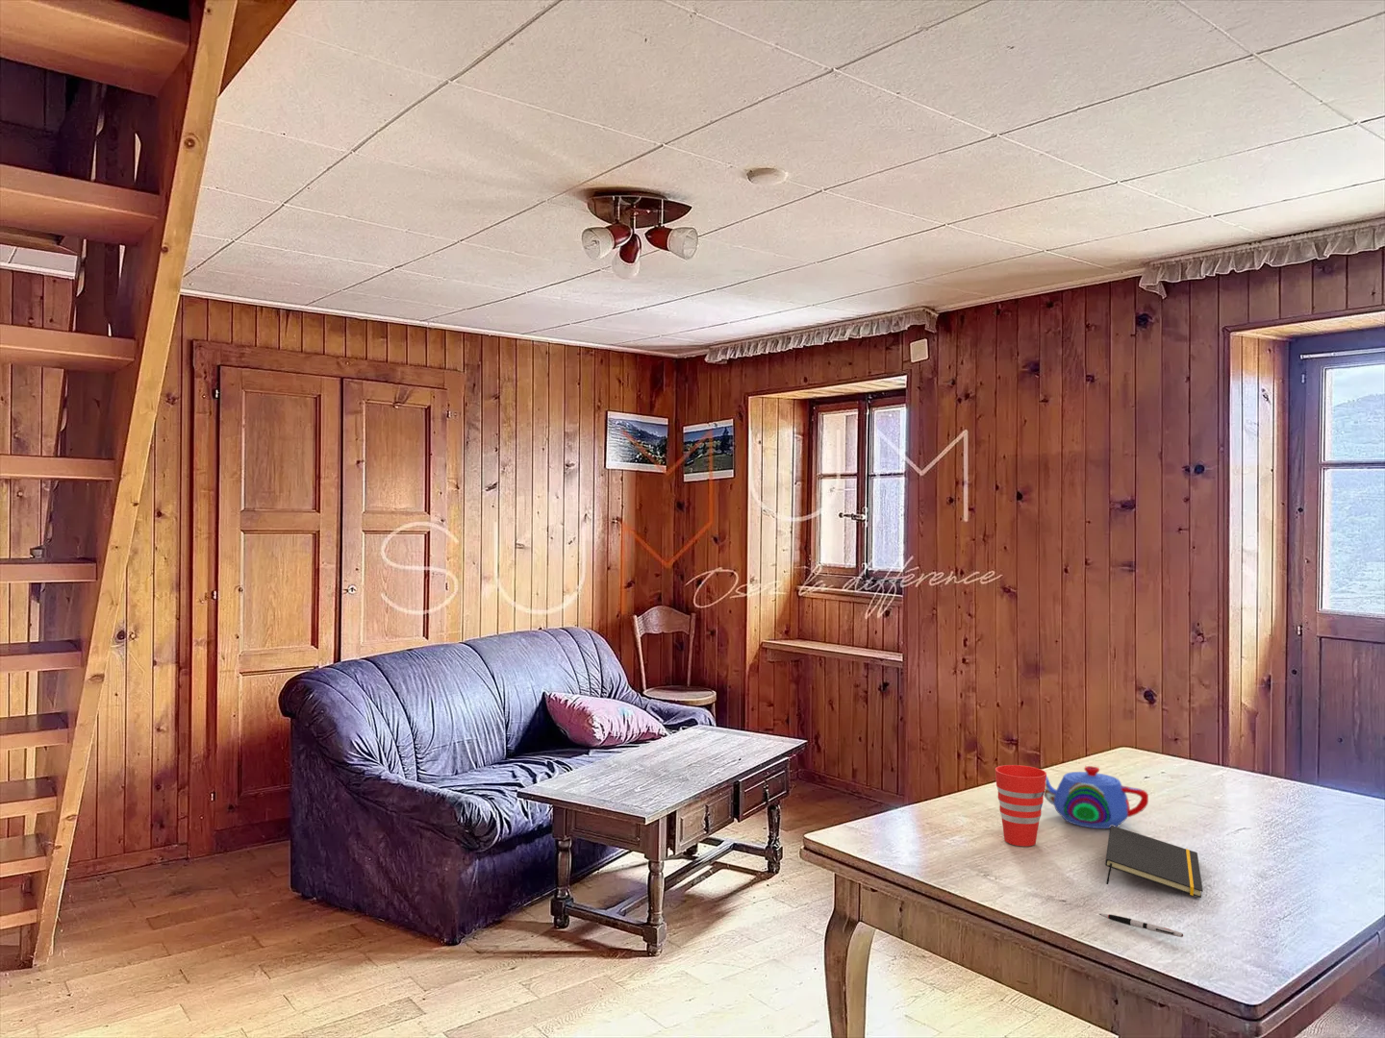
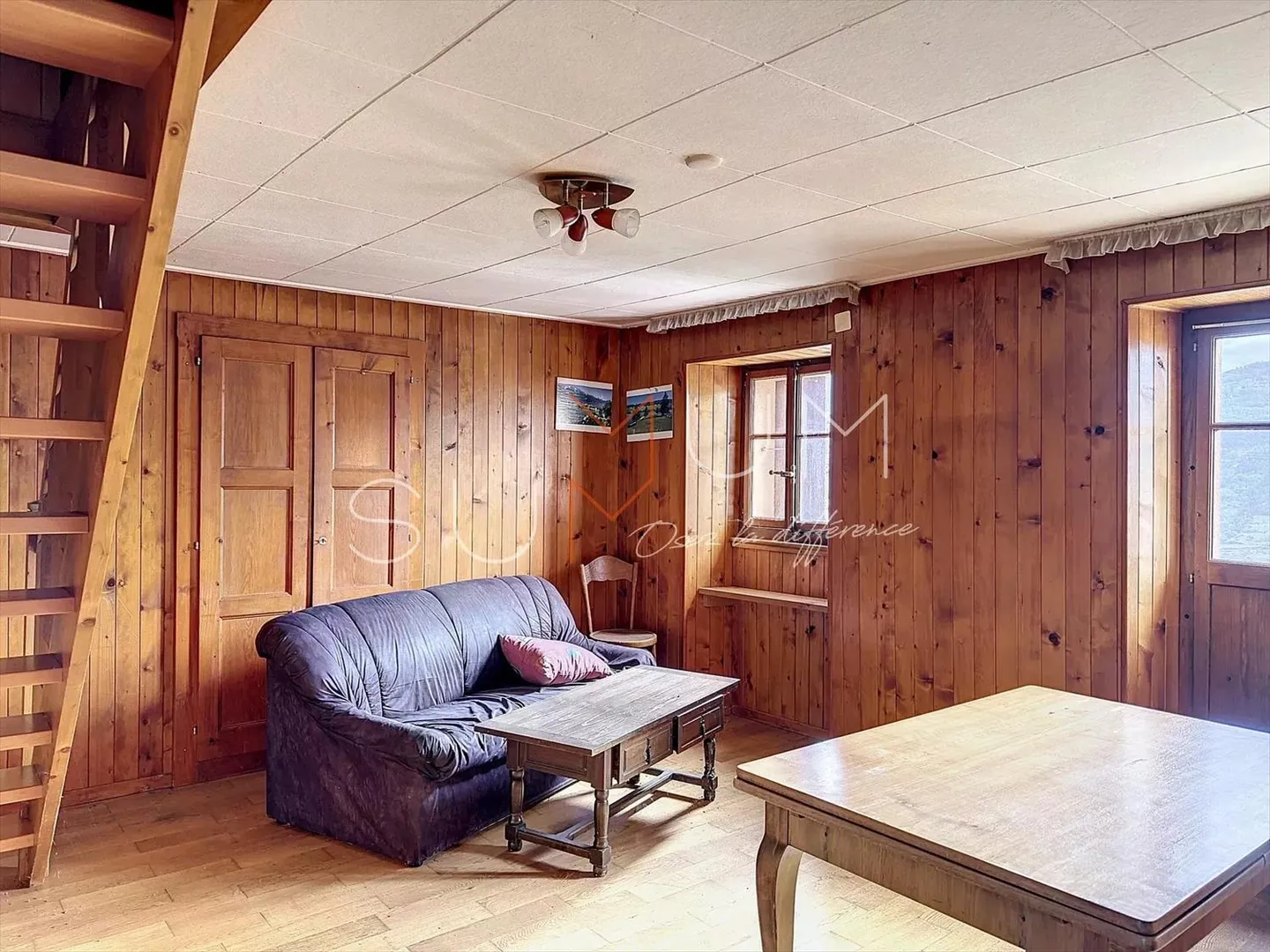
- cup (1020, 806)
- pen (1139, 924)
- teapot (1087, 794)
- notepad (1153, 858)
